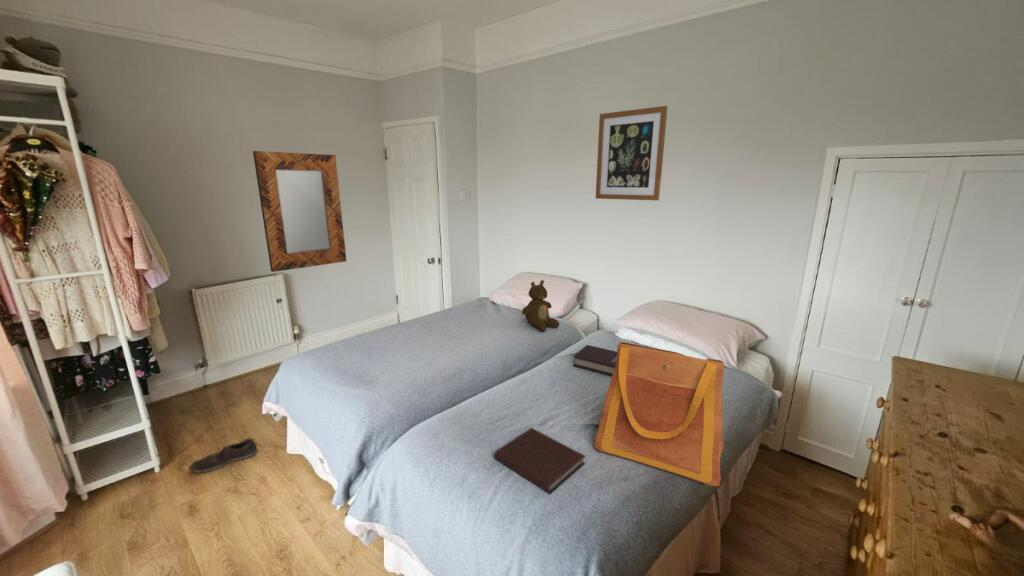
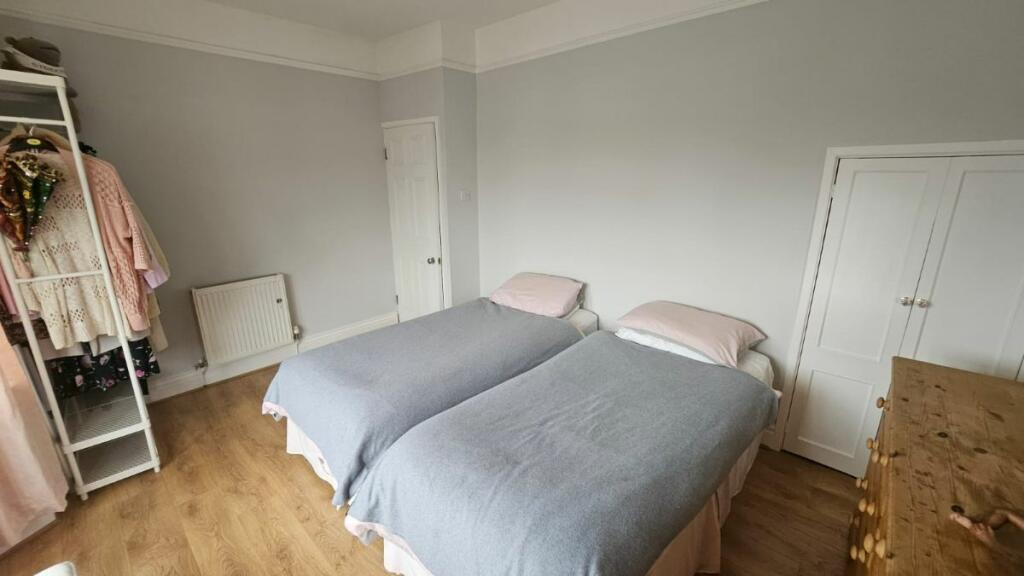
- wall art (628, 156)
- tote bag (662, 403)
- shoe (223, 454)
- teddy bear (541, 304)
- home mirror (304, 211)
- book (605, 360)
- notebook (539, 457)
